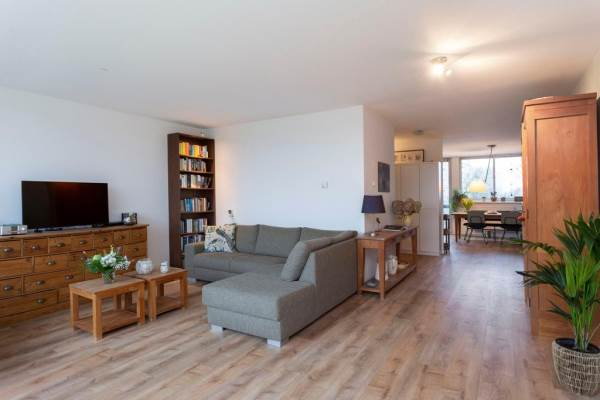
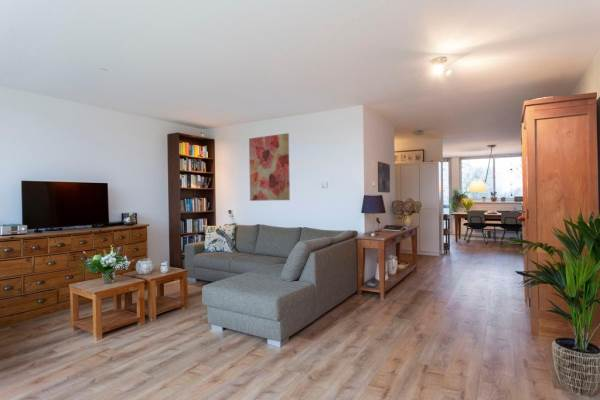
+ wall art (268, 168)
